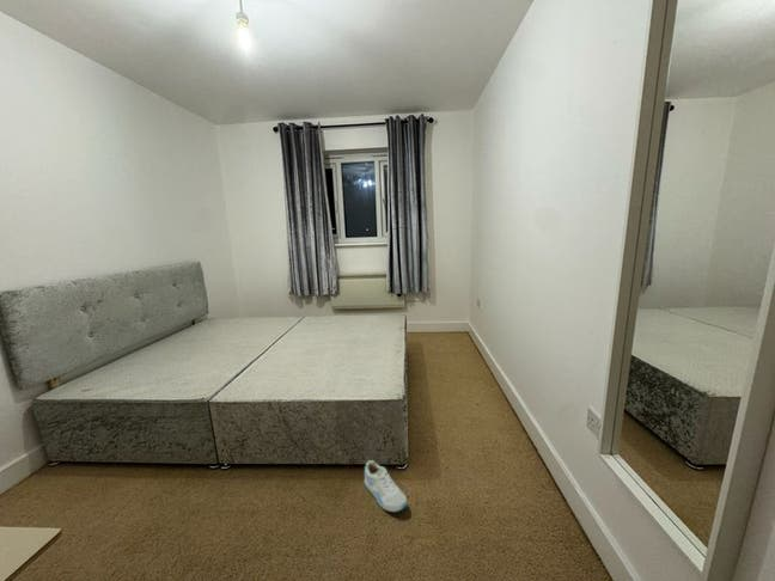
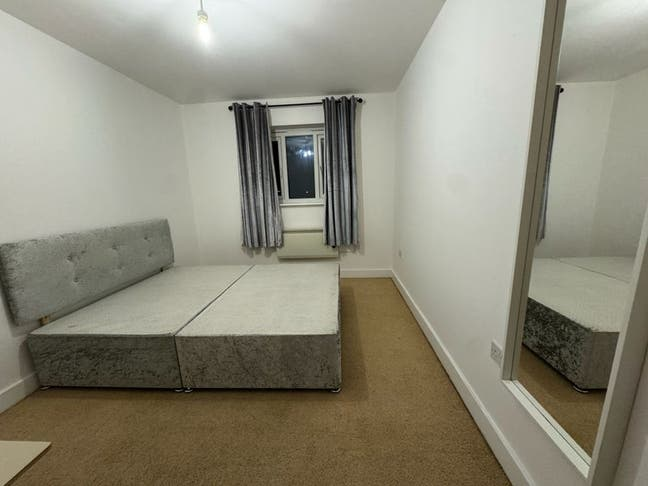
- sneaker (384, 484)
